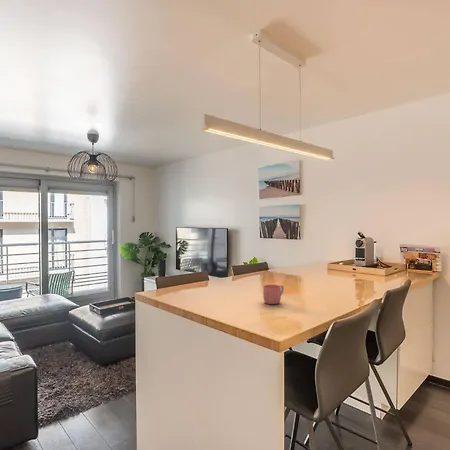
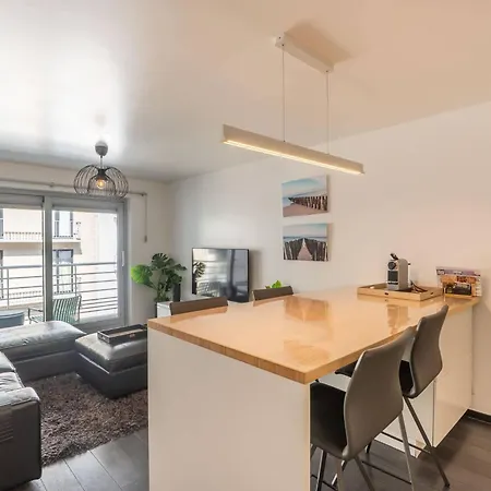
- mug (274, 293)
